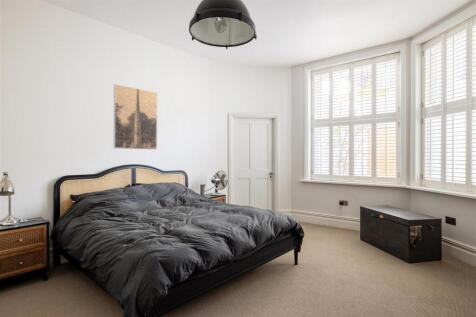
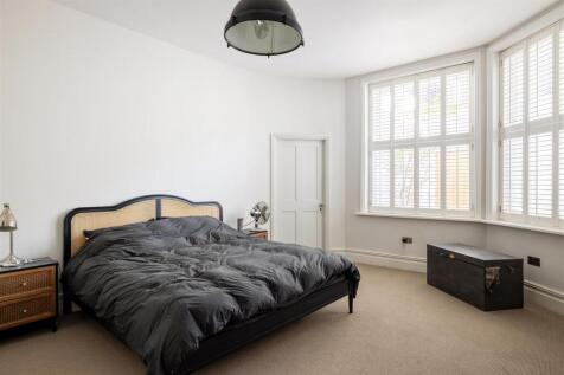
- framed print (136, 118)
